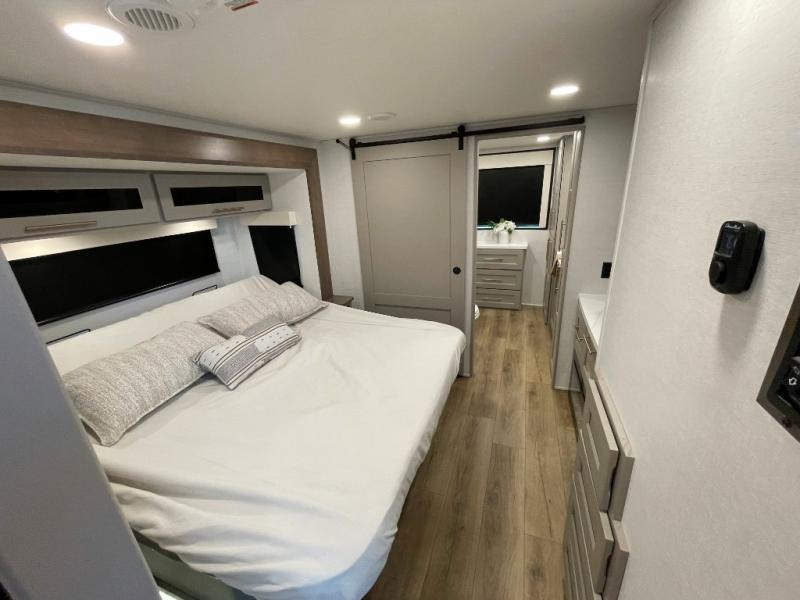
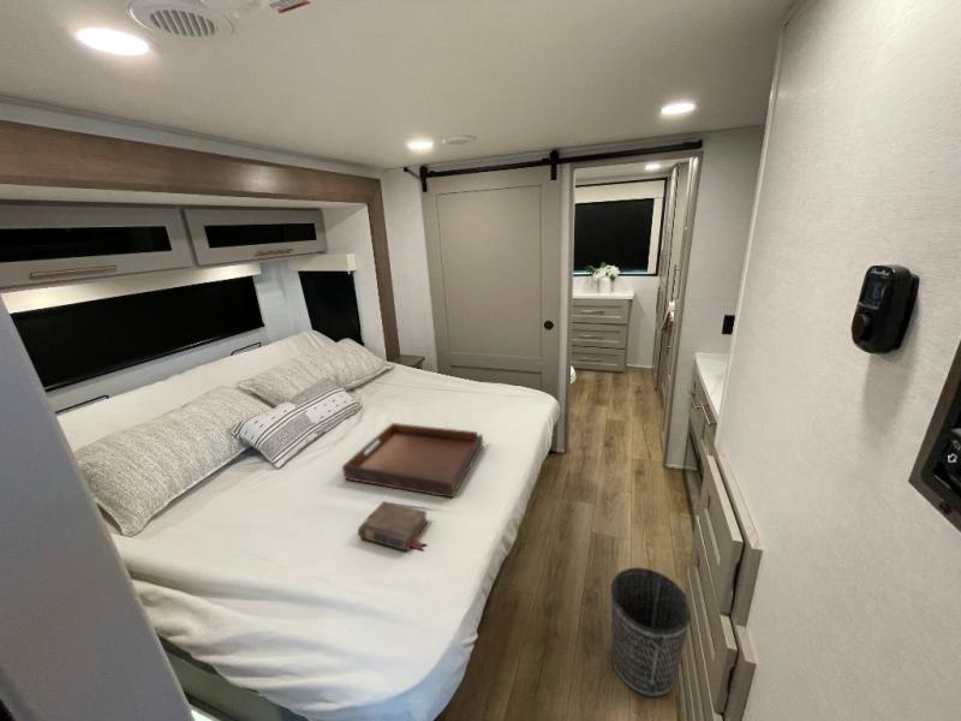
+ book (400, 526)
+ serving tray (418, 454)
+ wastebasket (645, 631)
